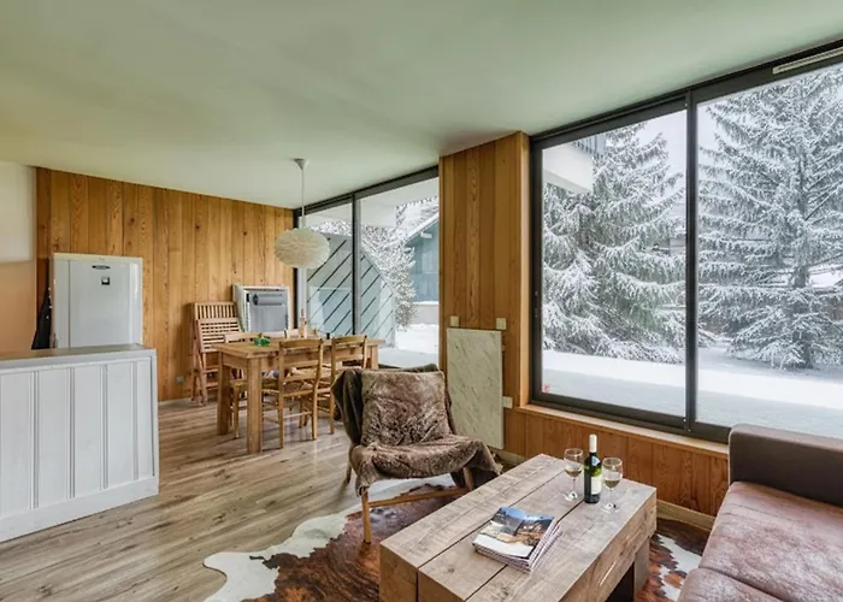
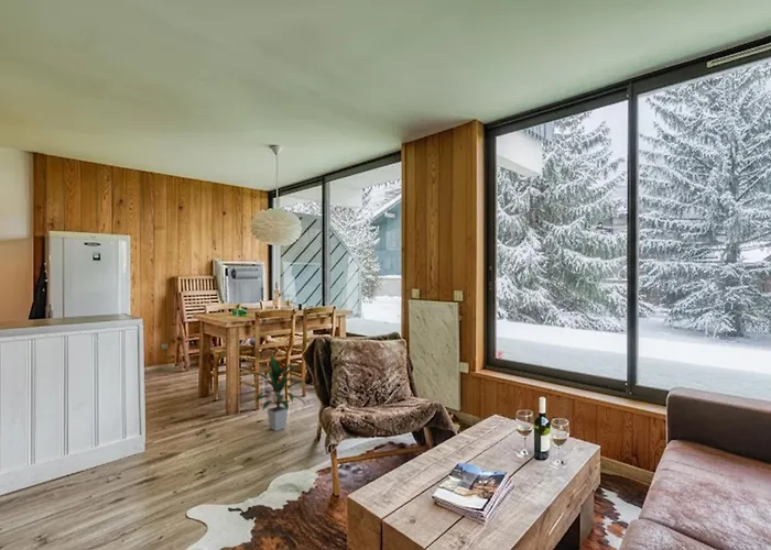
+ indoor plant (280, 392)
